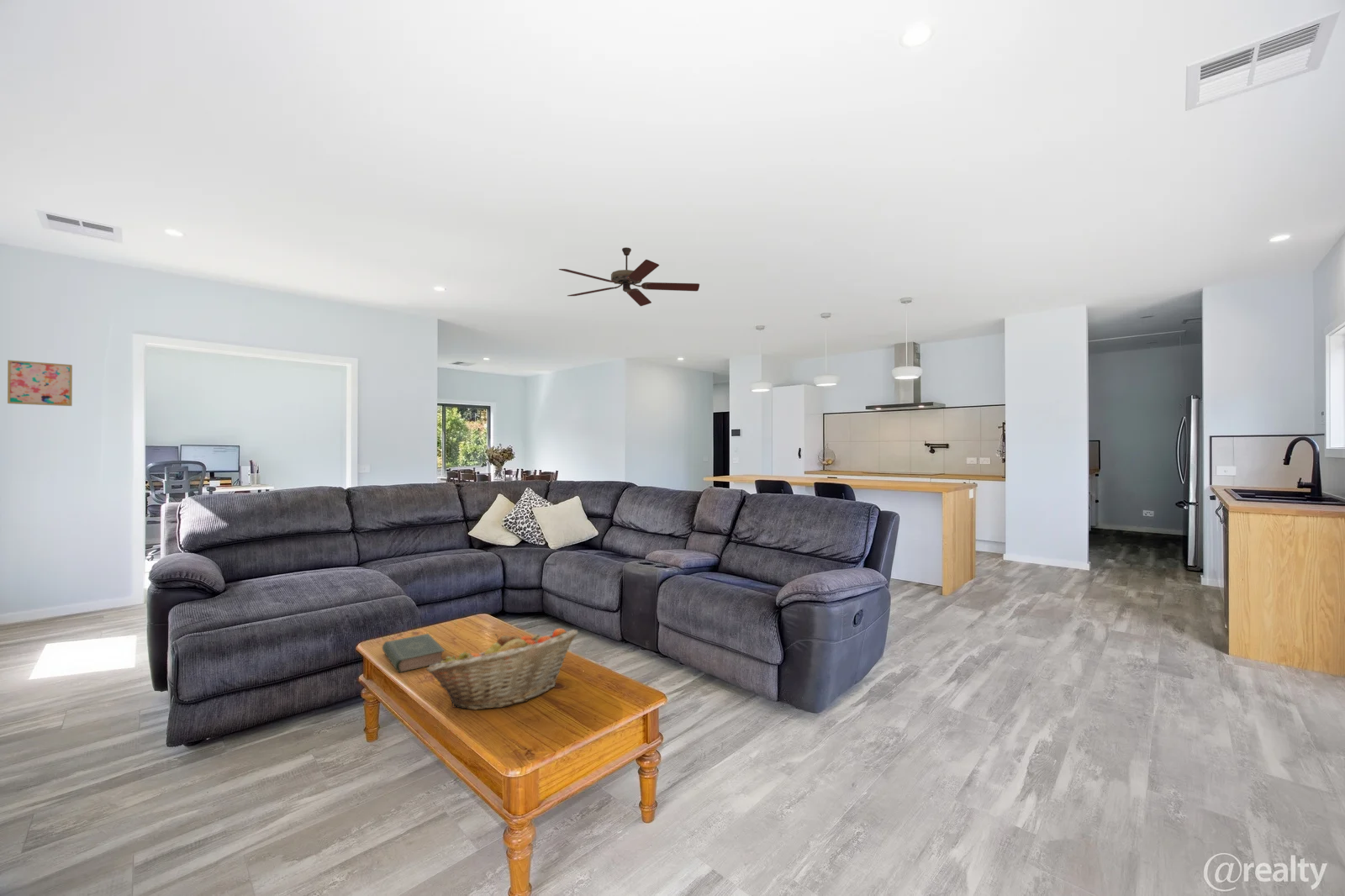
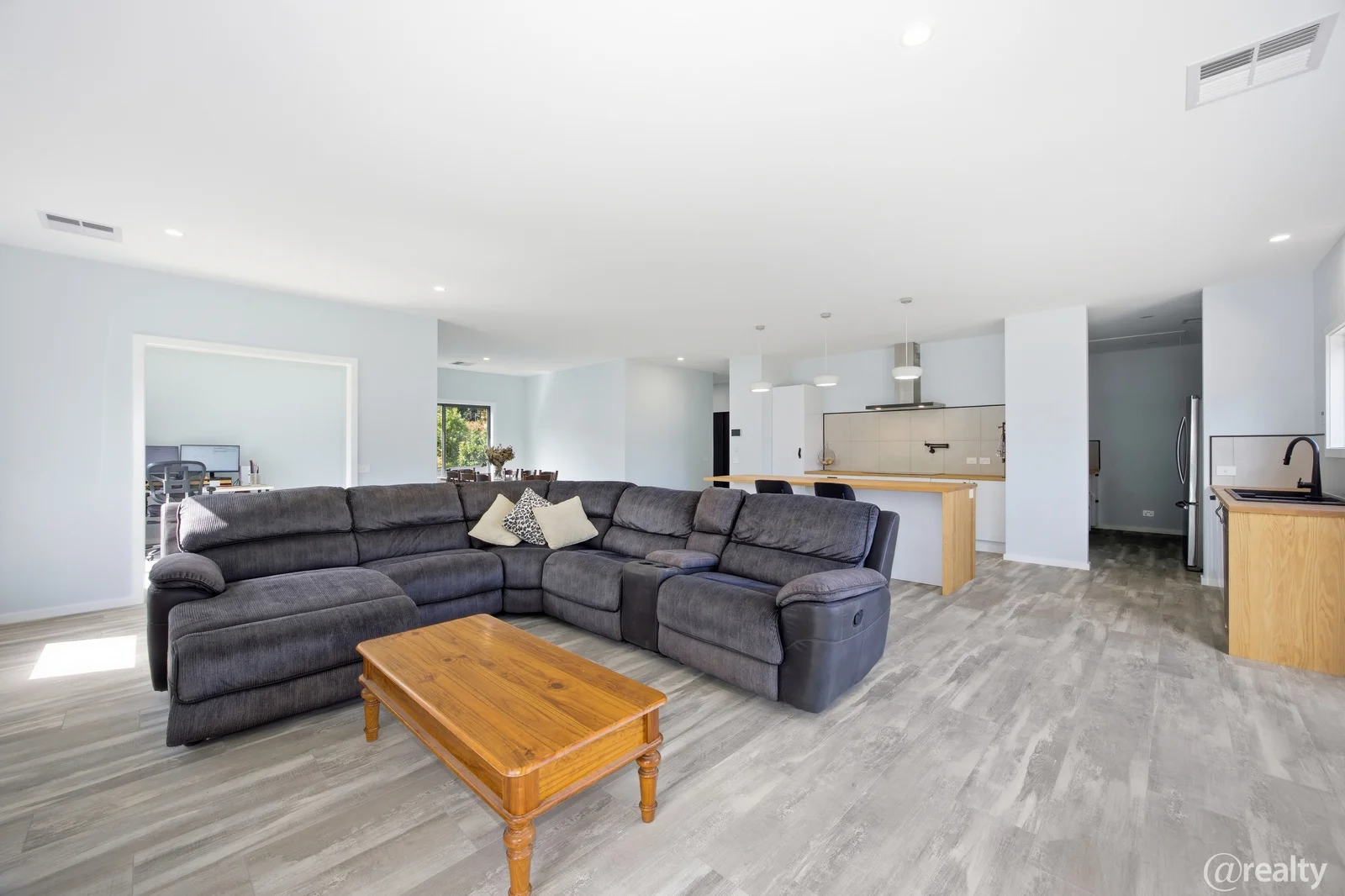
- book (413, 651)
- wall art (40, 383)
- ceiling fan (631, 271)
- fruit basket (506, 661)
